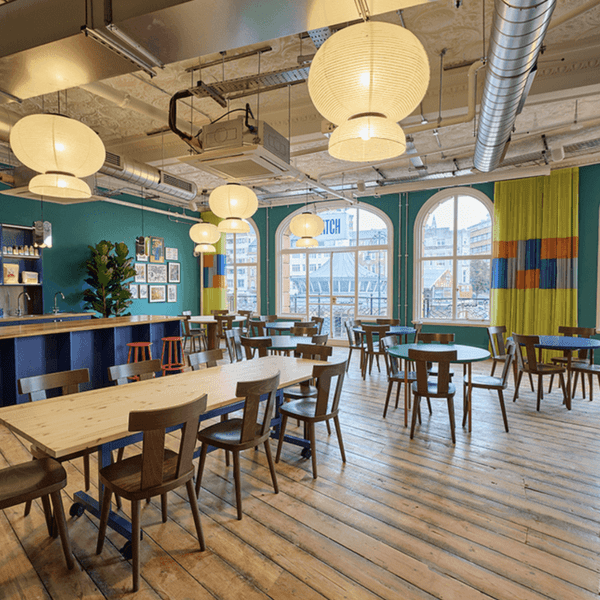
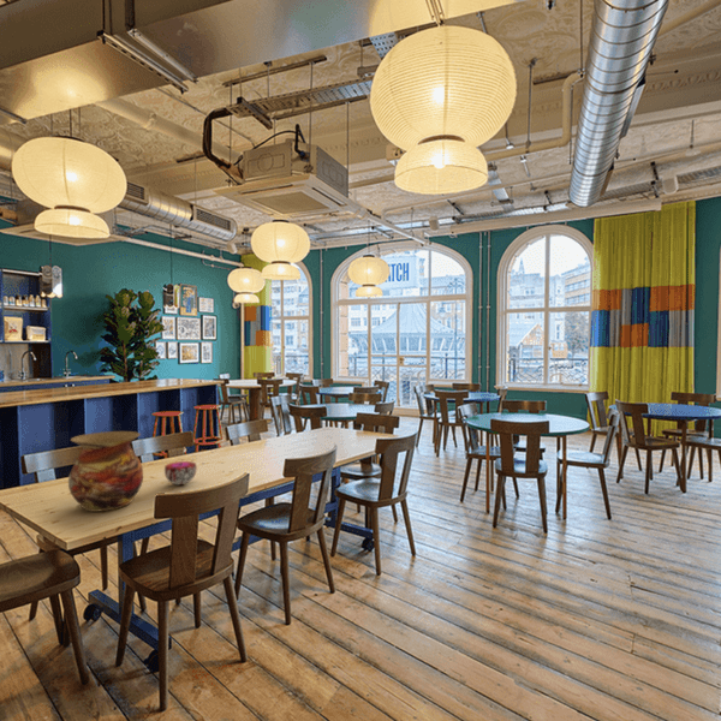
+ vase (107, 470)
+ decorative bowl (180, 473)
